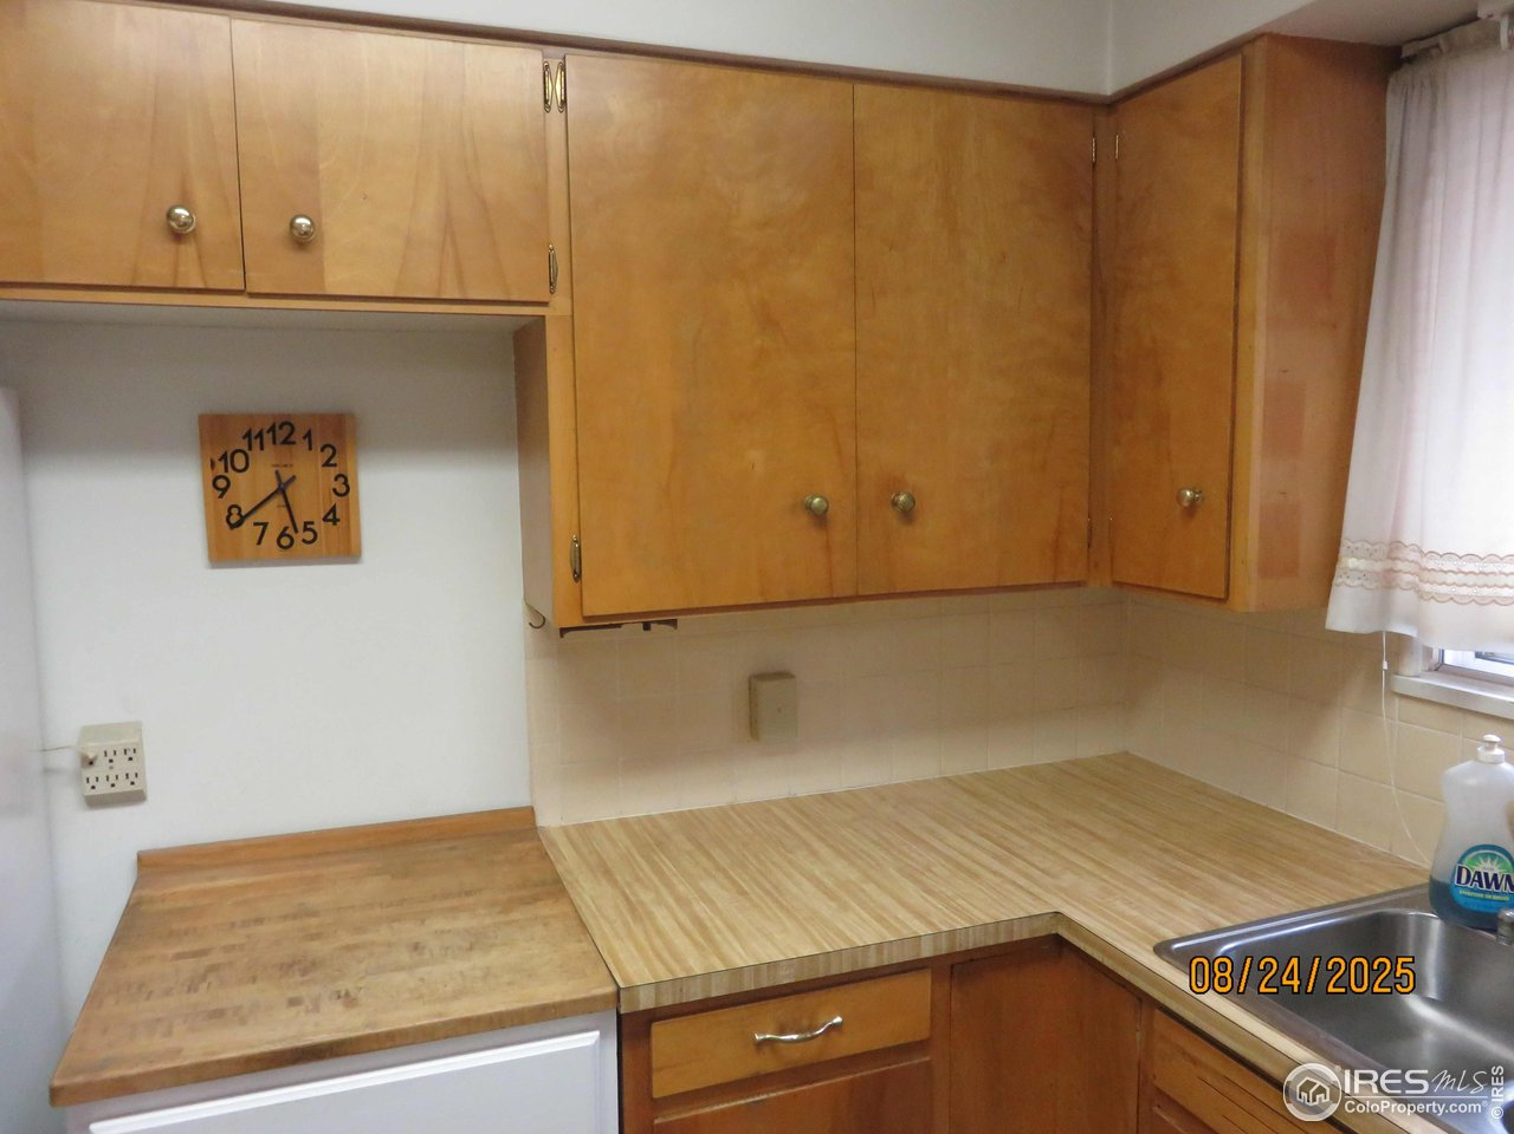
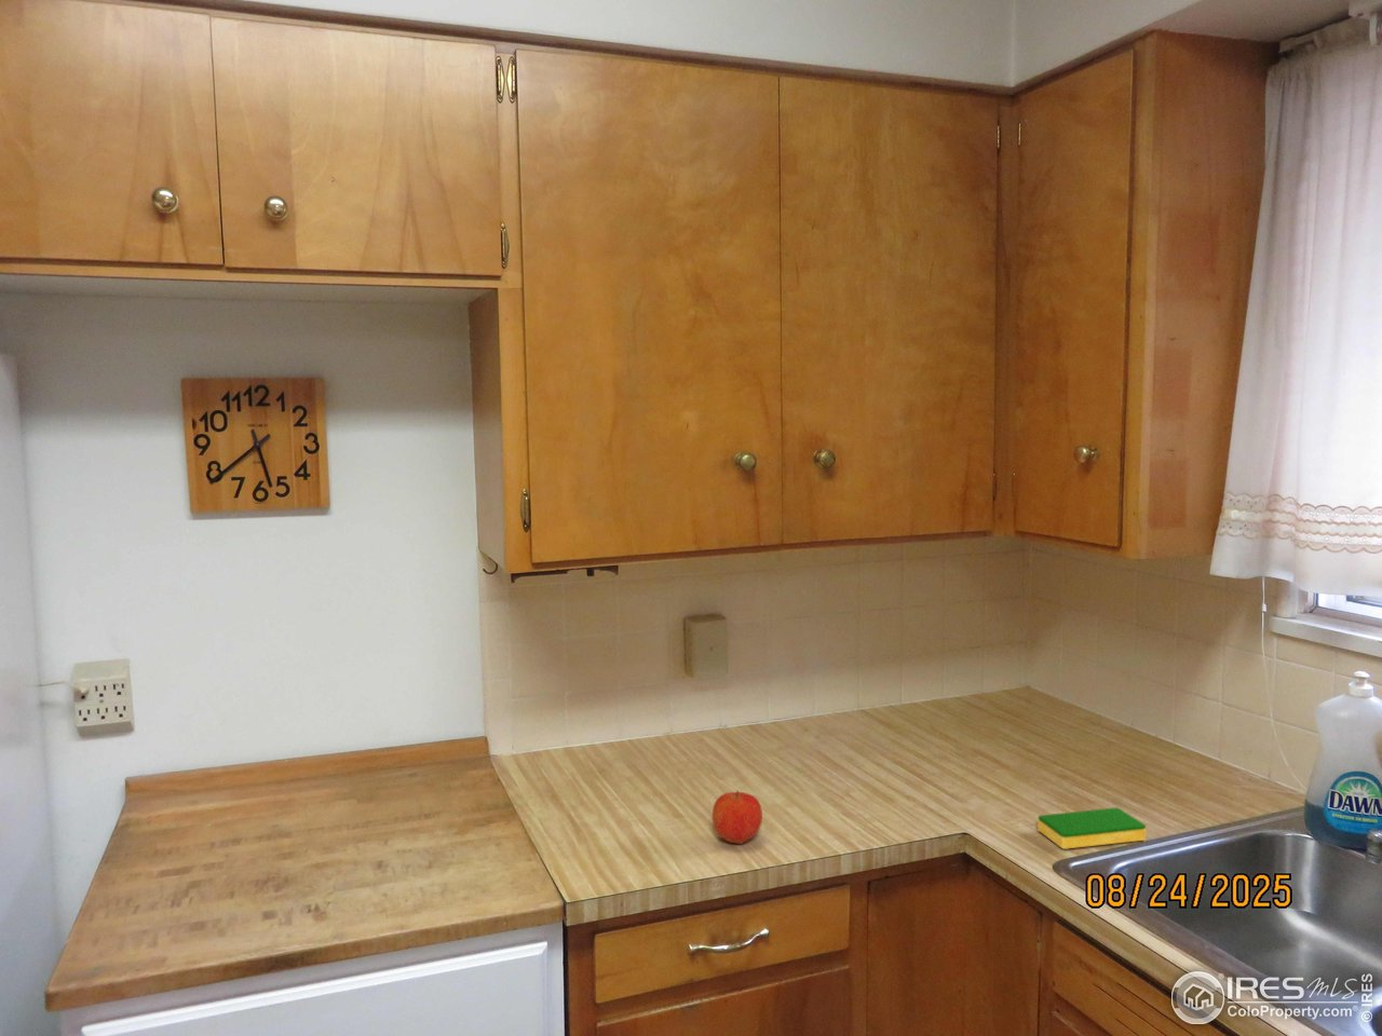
+ apple (737, 816)
+ dish sponge (1090, 828)
